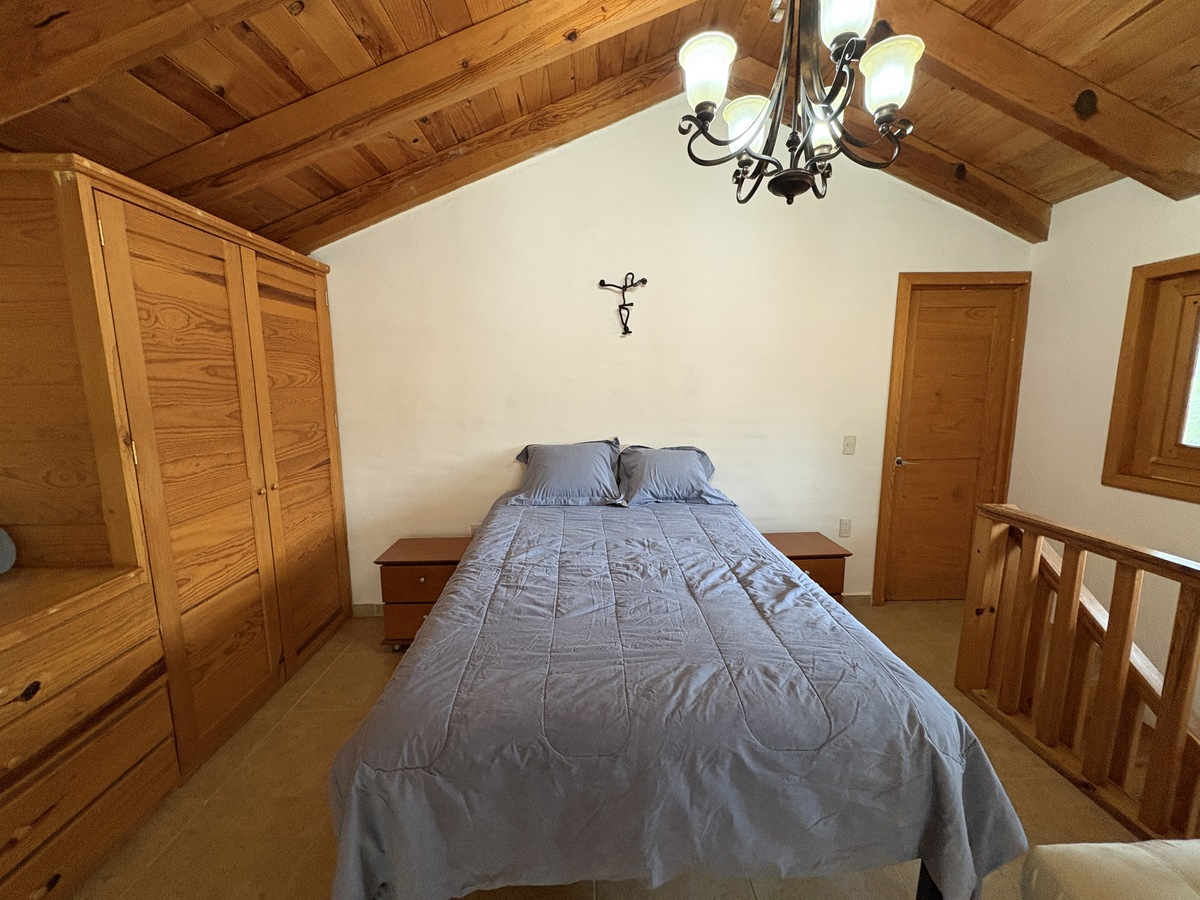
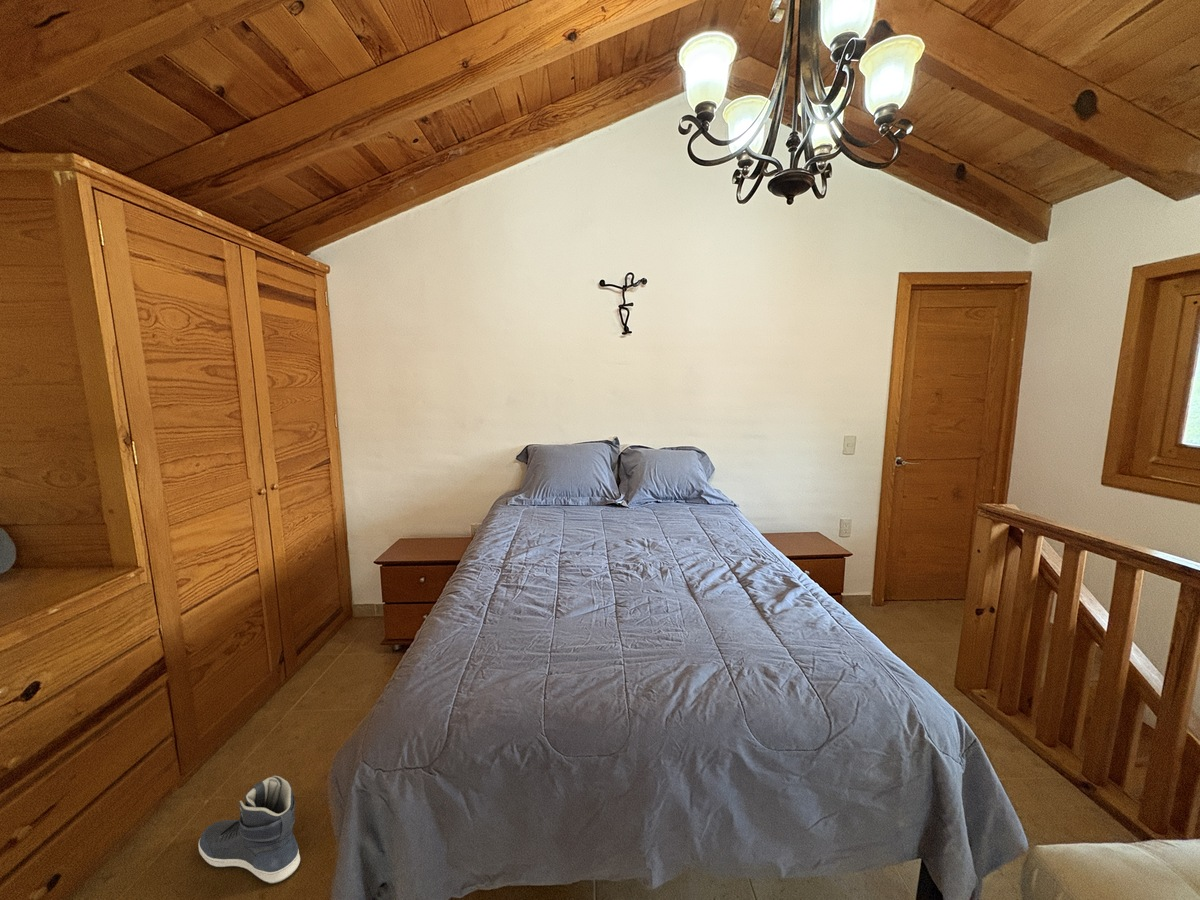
+ sneaker (246, 819)
